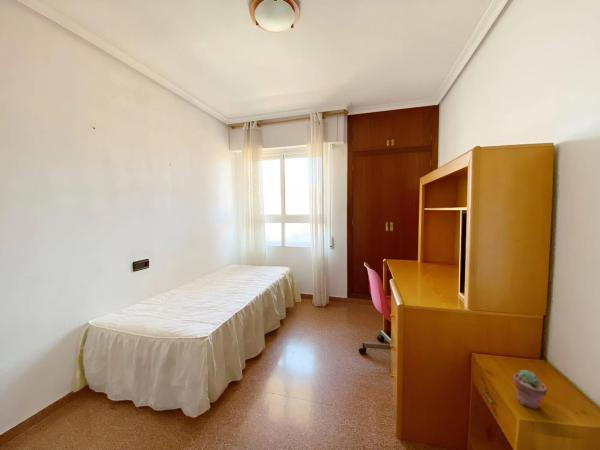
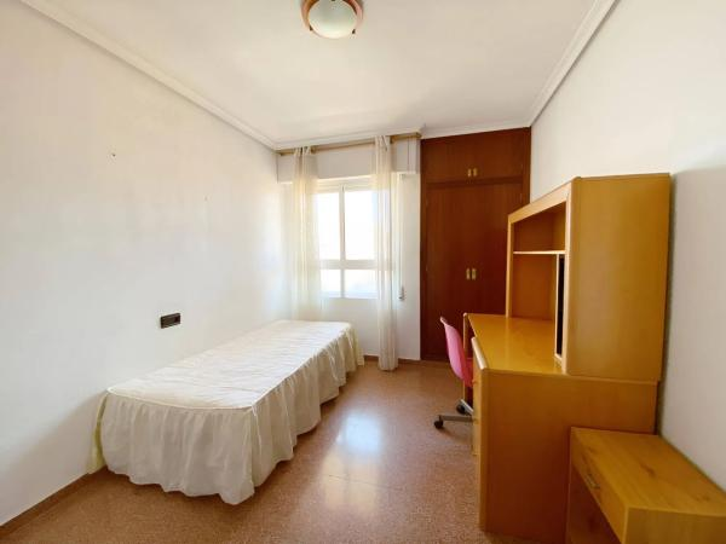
- potted succulent (529, 387)
